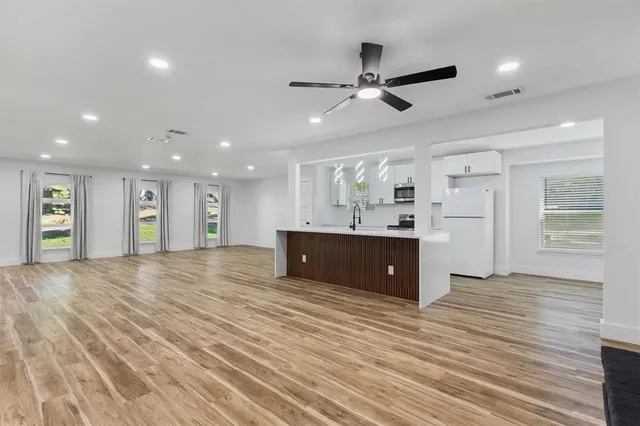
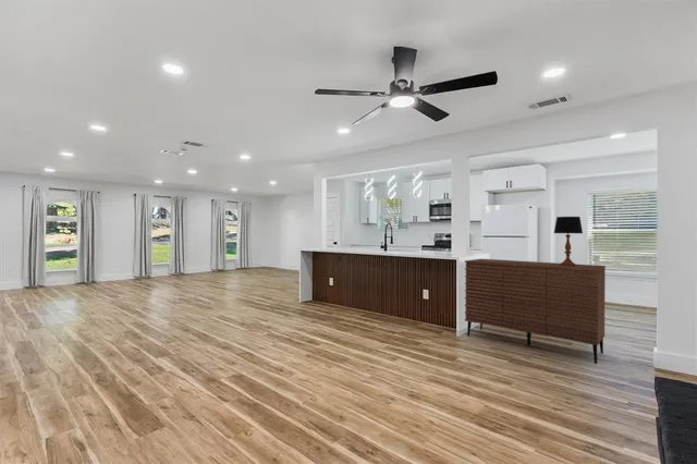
+ table lamp (567, 241)
+ sideboard (529, 303)
